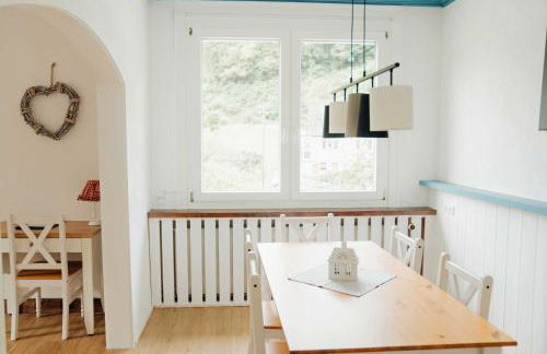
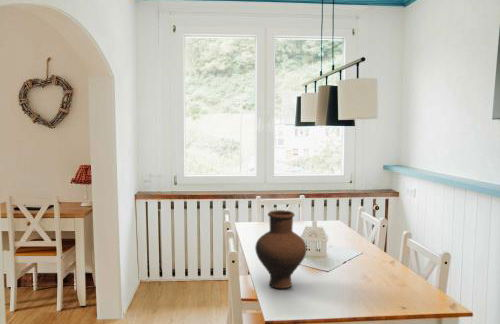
+ vase (280, 249)
